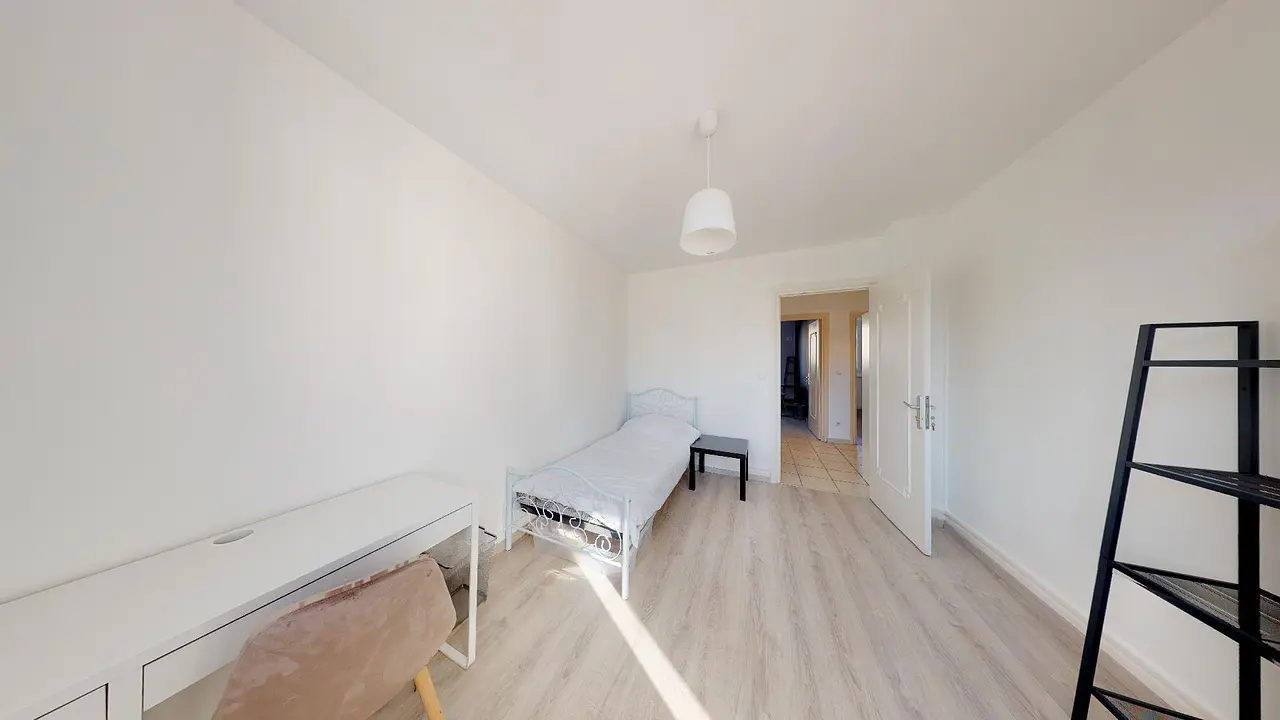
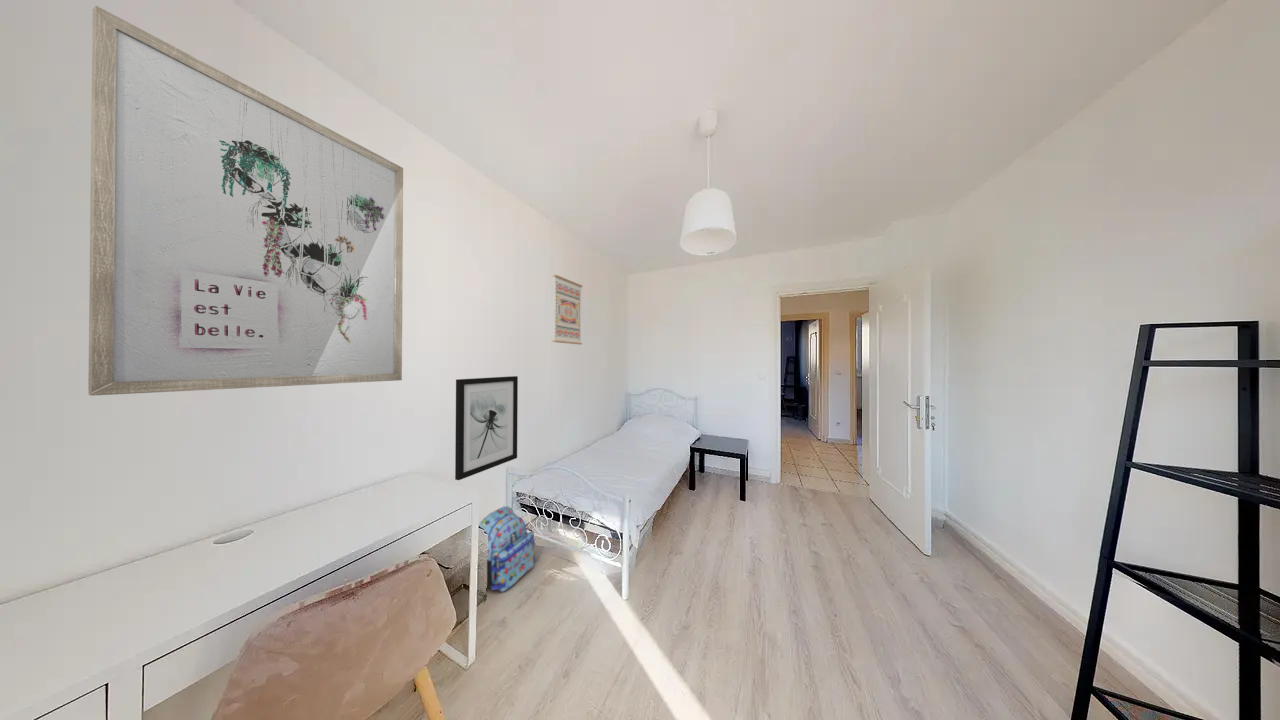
+ wall art (568, 311)
+ backpack (504, 543)
+ wall art (291, 248)
+ wall art (489, 422)
